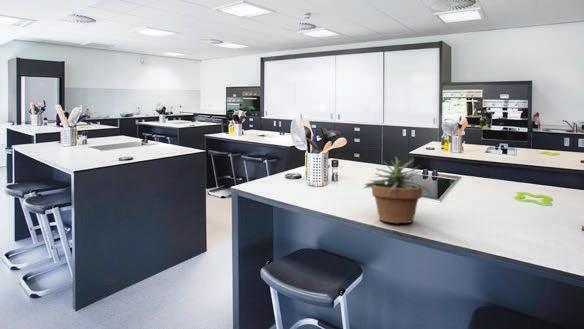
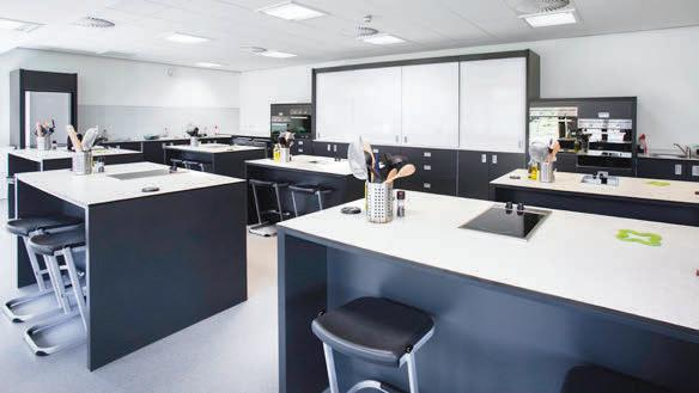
- potted plant (399, 188)
